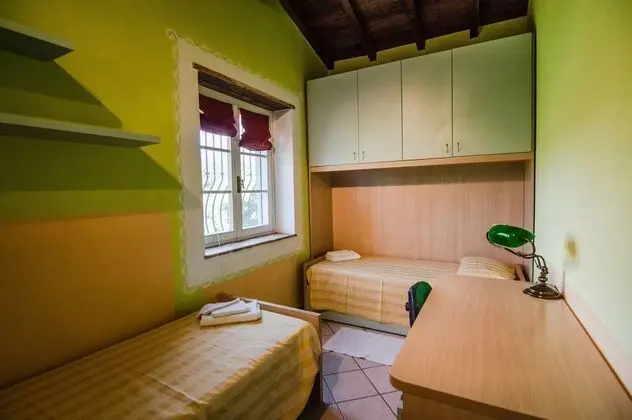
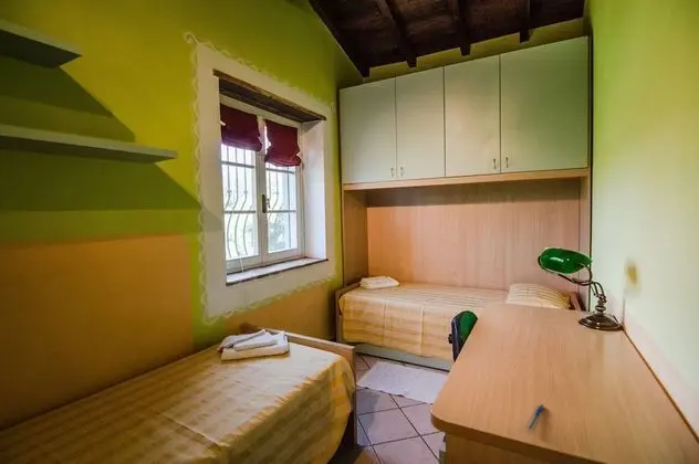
+ pen (535, 415)
